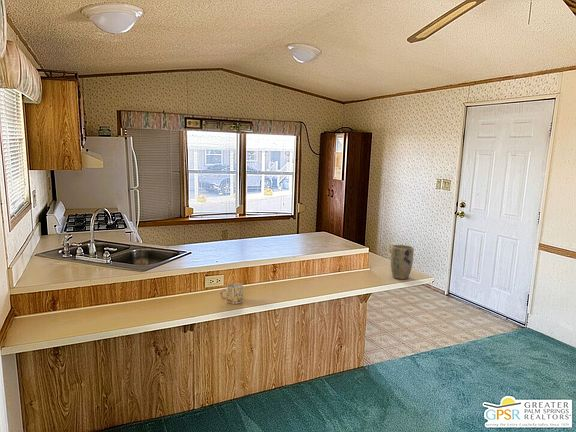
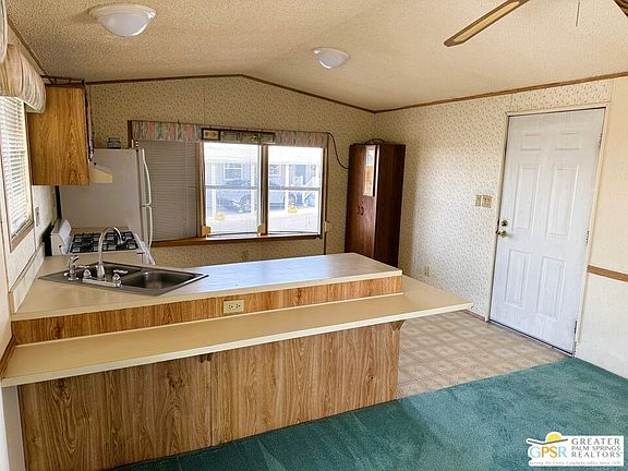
- plant pot (401, 262)
- mug (231, 293)
